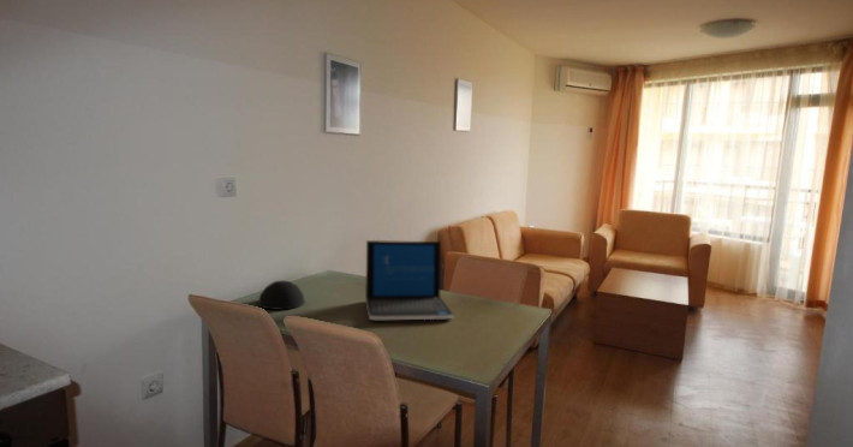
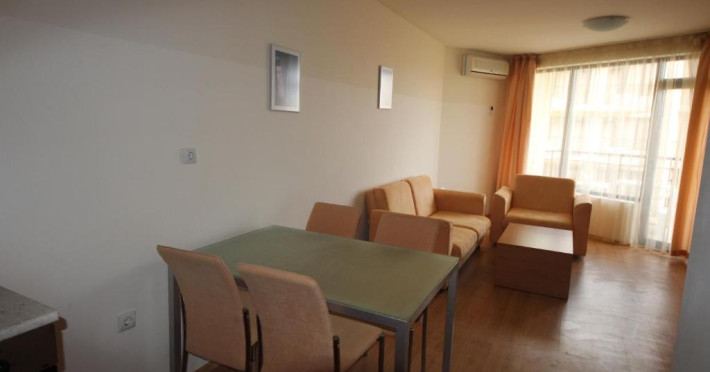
- bowl (281, 291)
- laptop (407, 278)
